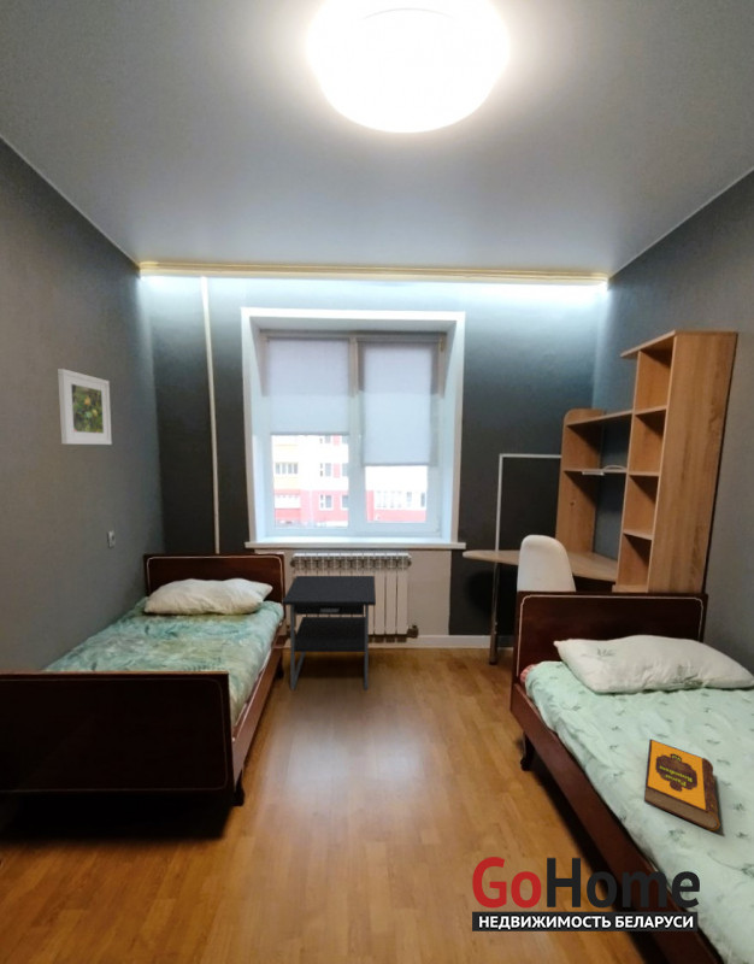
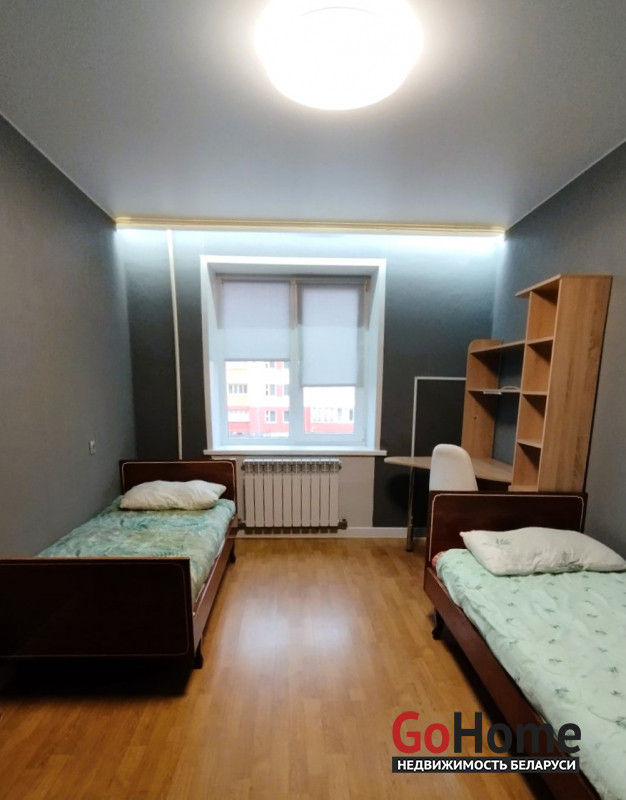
- nightstand (332, 627)
- hardback book (679, 781)
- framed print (87, 410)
